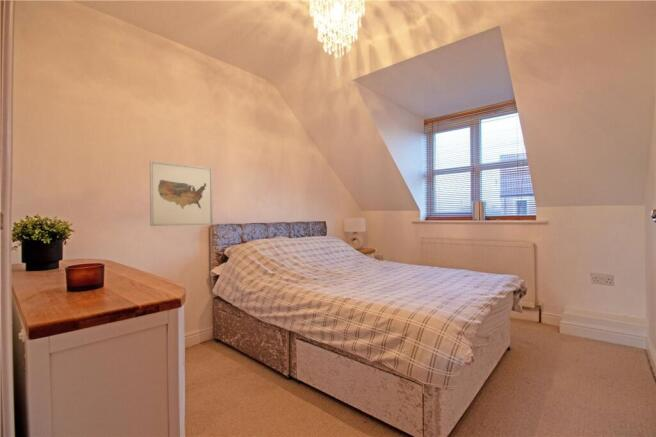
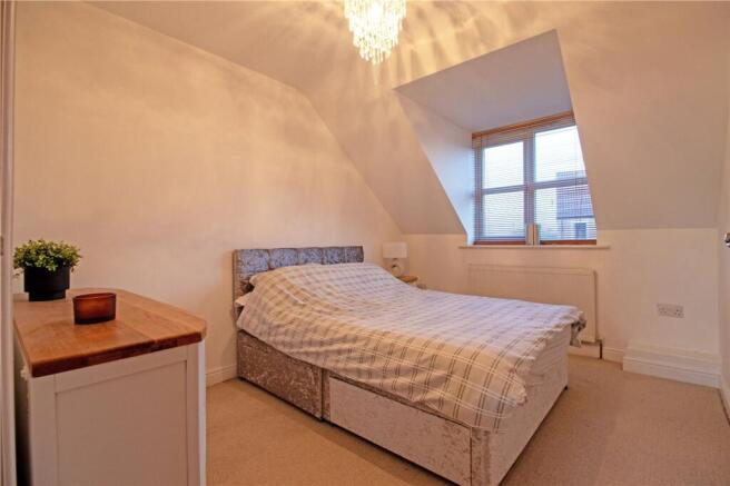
- wall art (183, 195)
